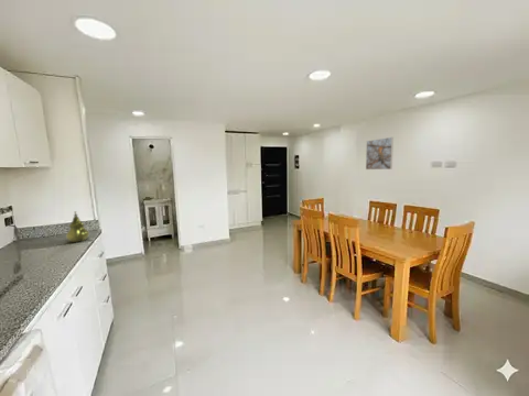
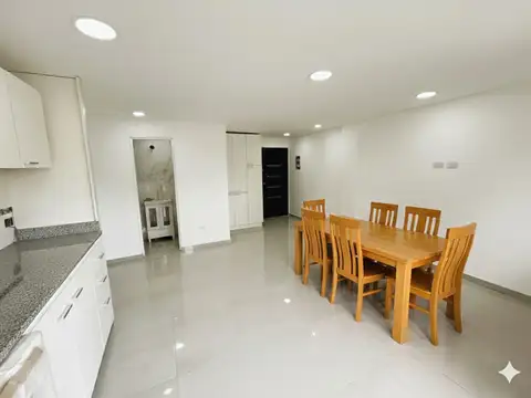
- teapot (76, 226)
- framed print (378, 154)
